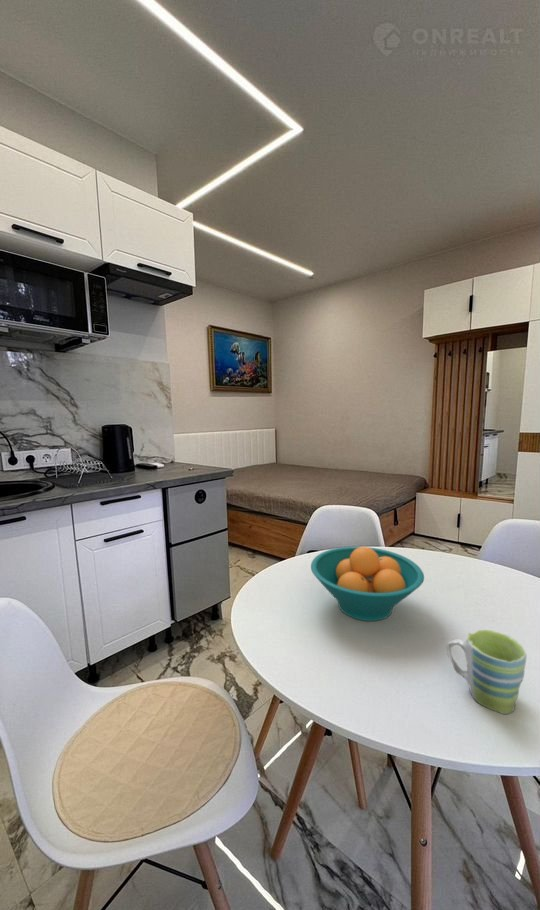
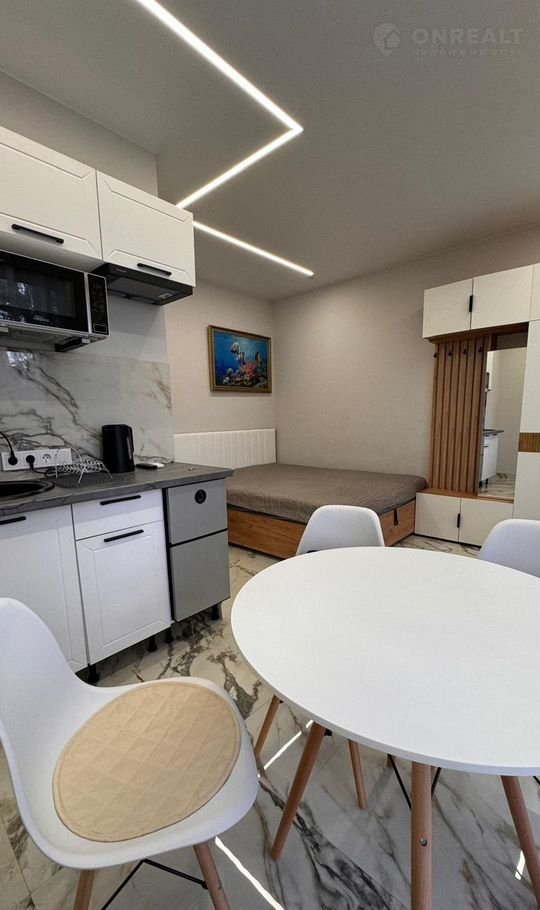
- fruit bowl (365, 578)
- mug (483, 666)
